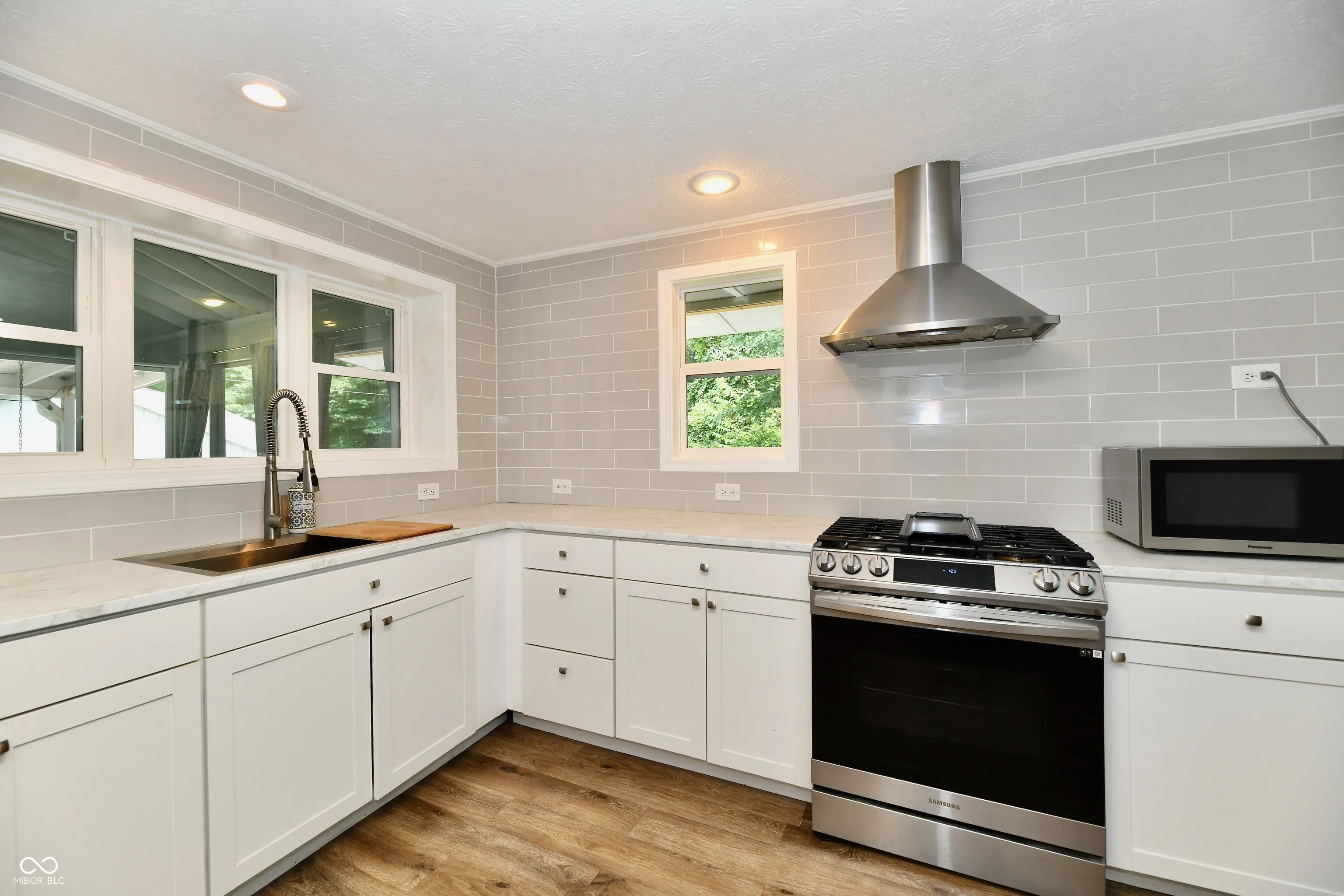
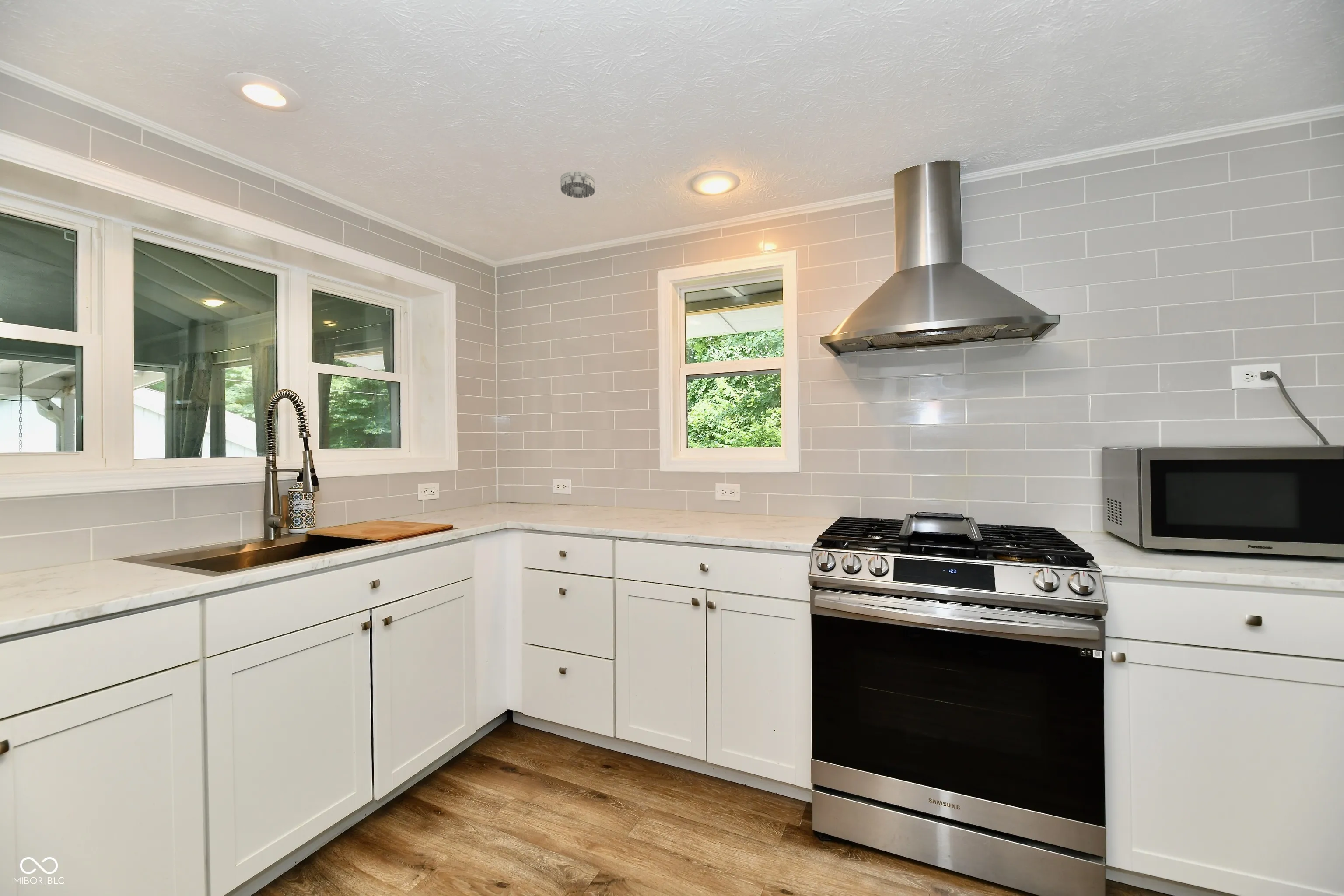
+ smoke detector (578, 184)
